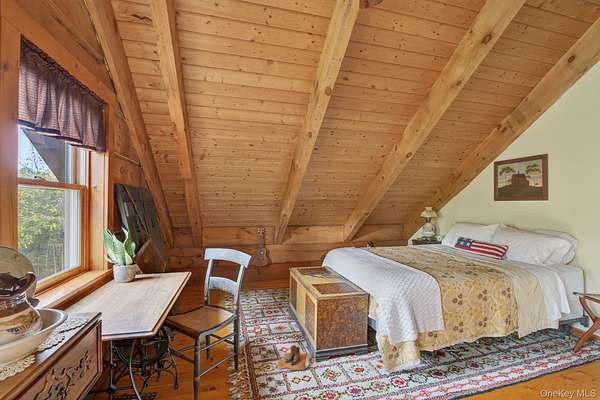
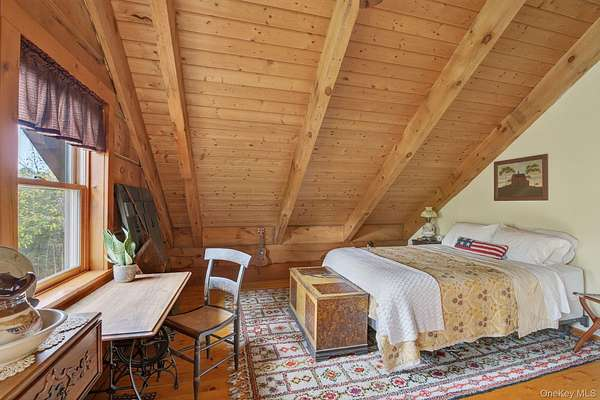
- boots (294, 355)
